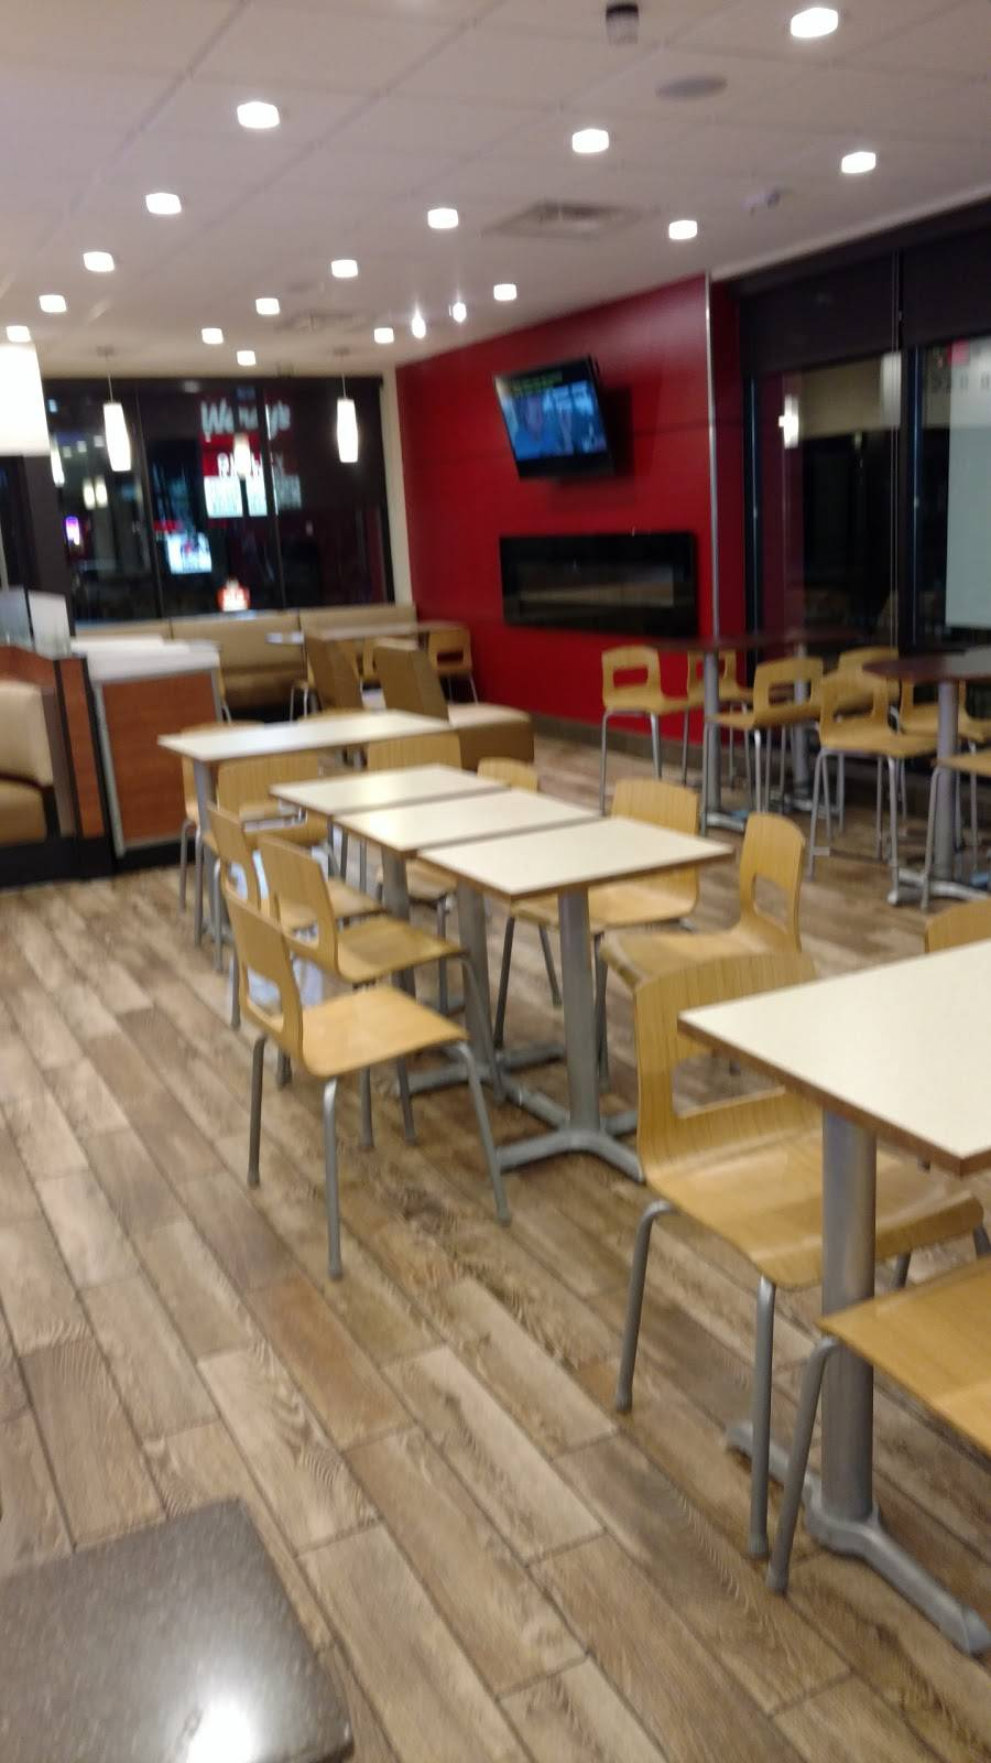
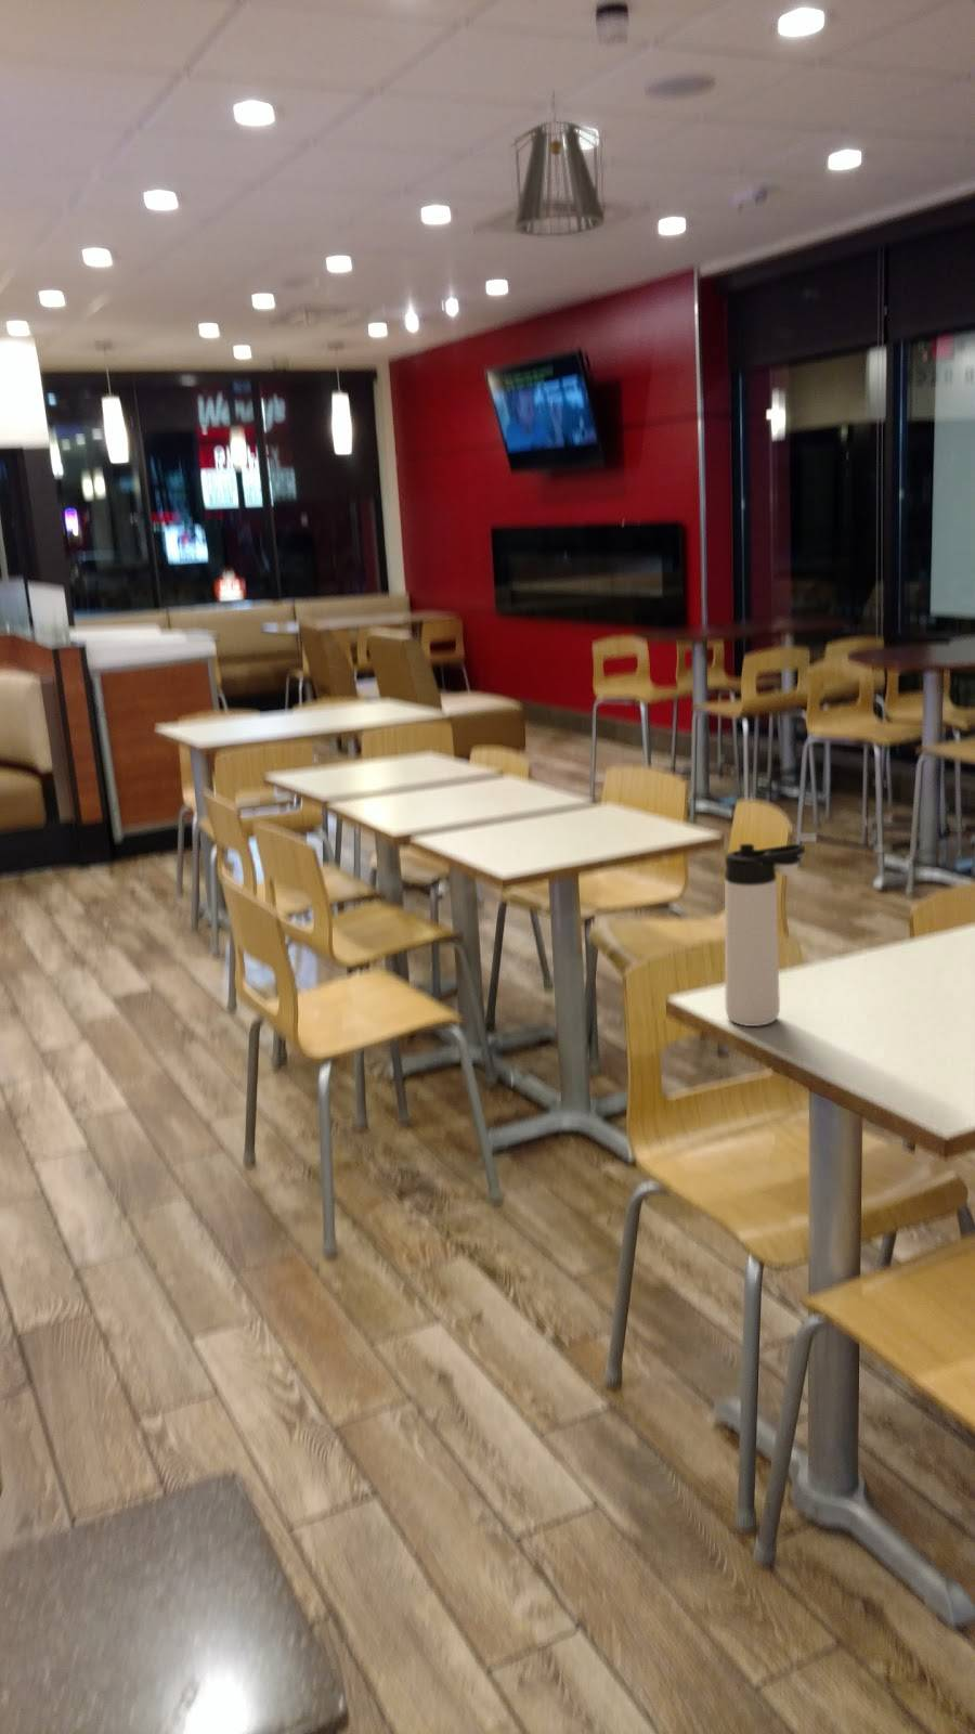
+ thermos bottle (764, 934)
+ pendant light (556, 158)
